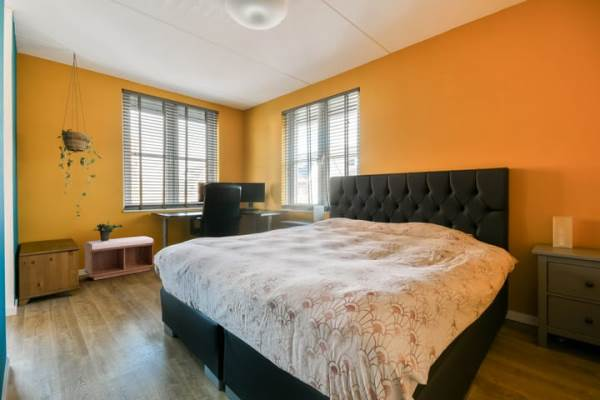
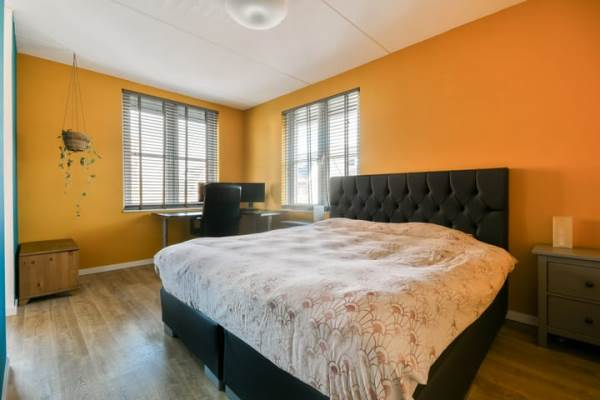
- bench (120, 255)
- potted plant (108, 229)
